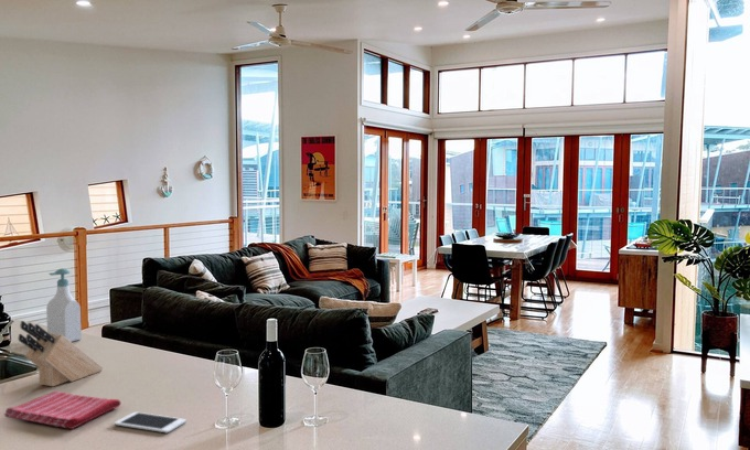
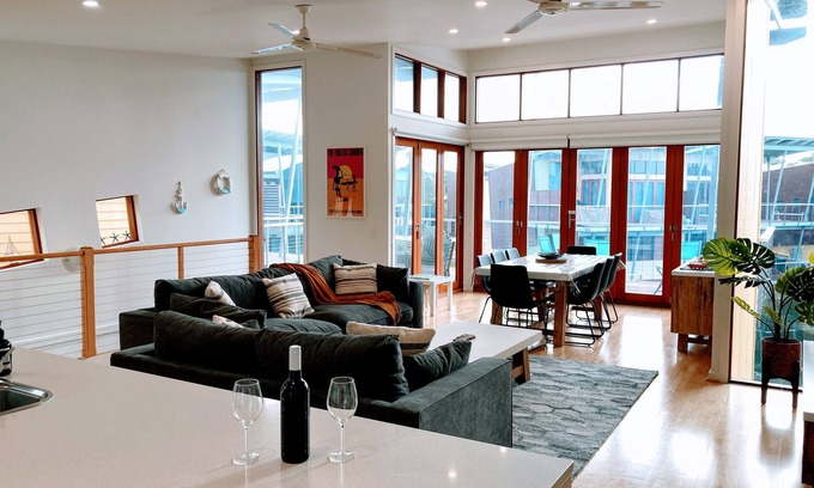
- cell phone (150, 421)
- soap bottle (61, 304)
- dish towel (64, 407)
- knife block (60, 347)
